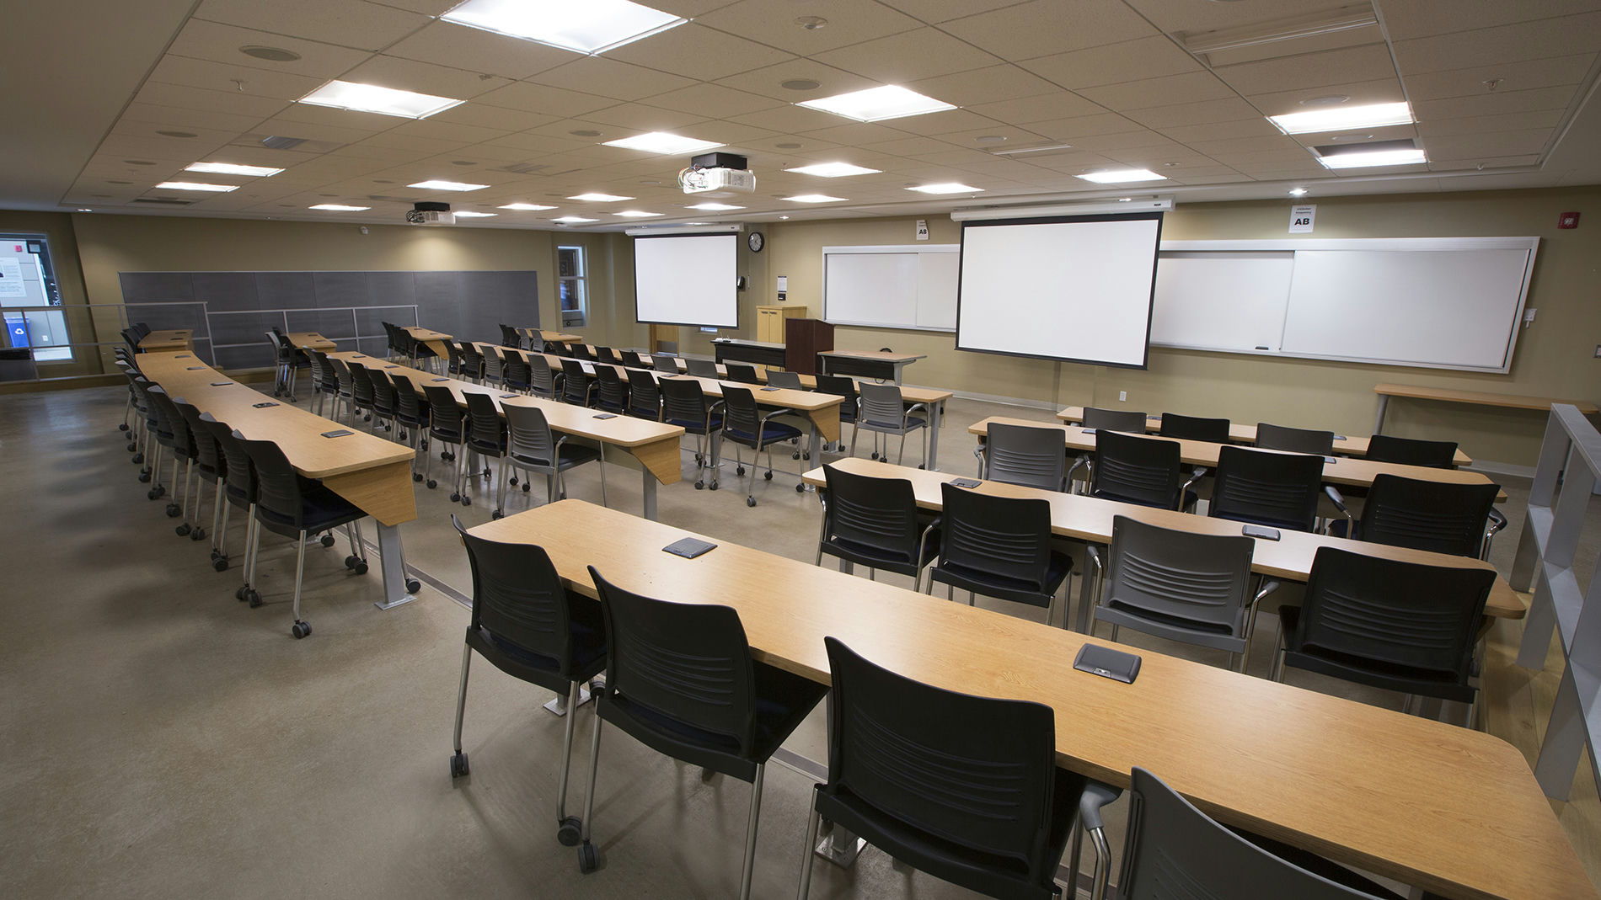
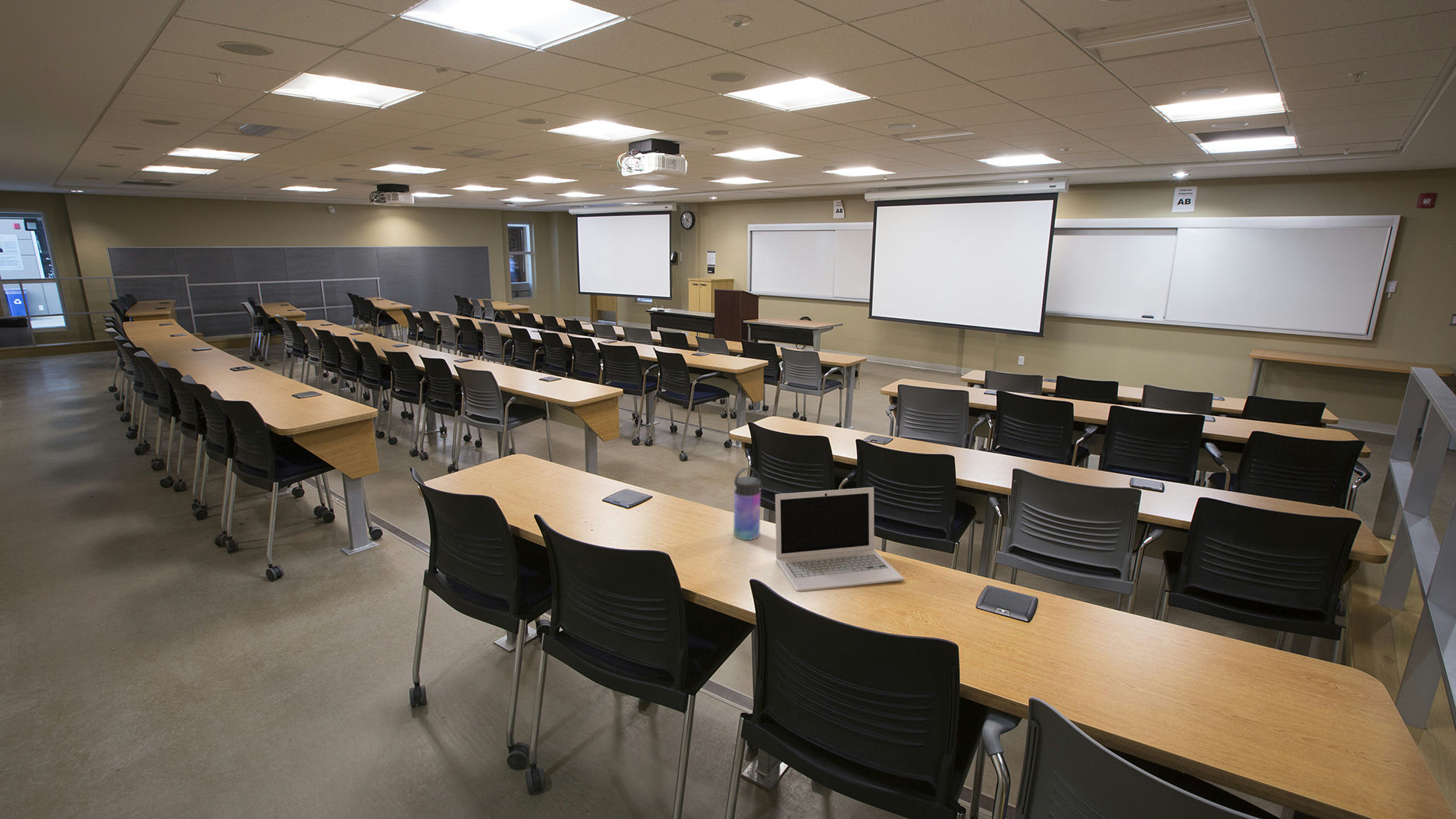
+ laptop (838, 536)
+ water bottle (747, 501)
